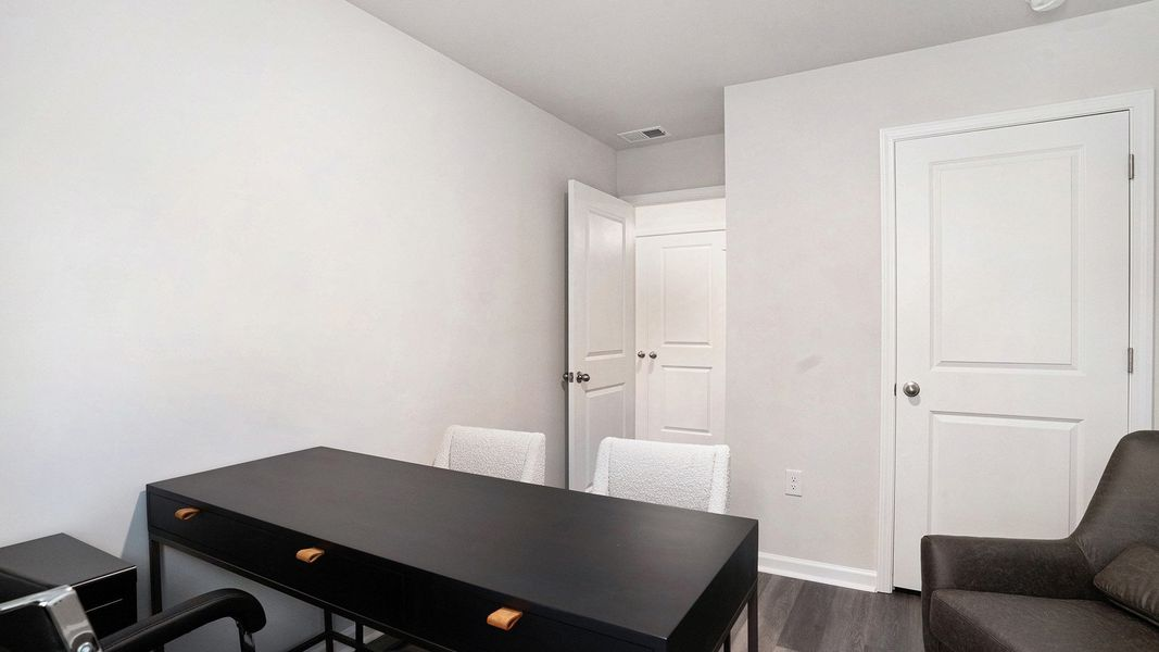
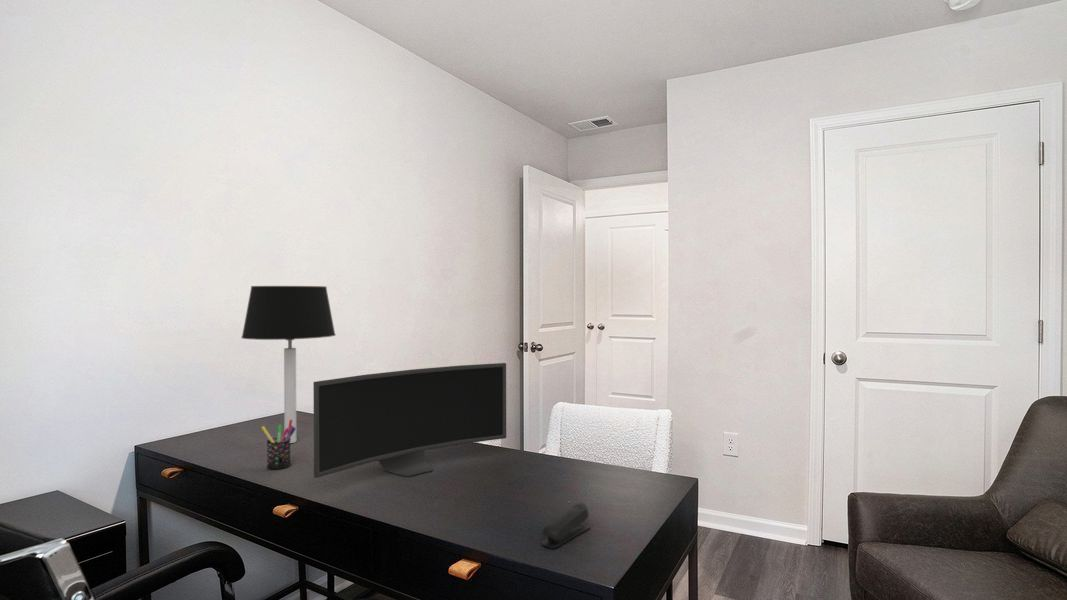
+ stapler (566, 523)
+ monitor (409, 418)
+ pen holder (280, 442)
+ table lamp (290, 364)
